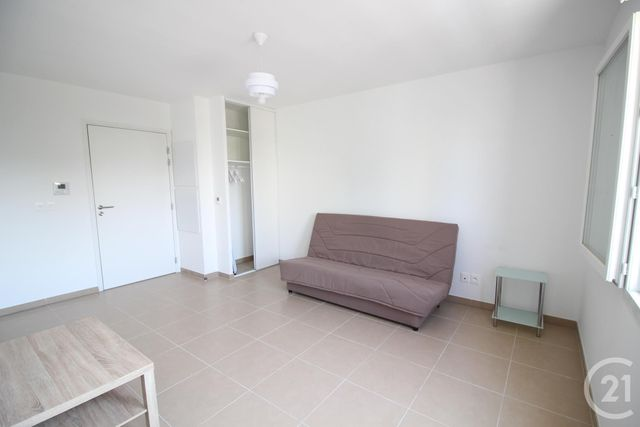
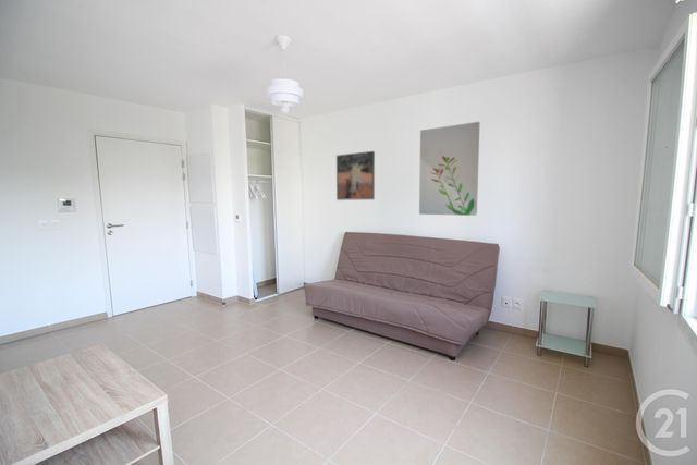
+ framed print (354, 176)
+ wall art (448, 171)
